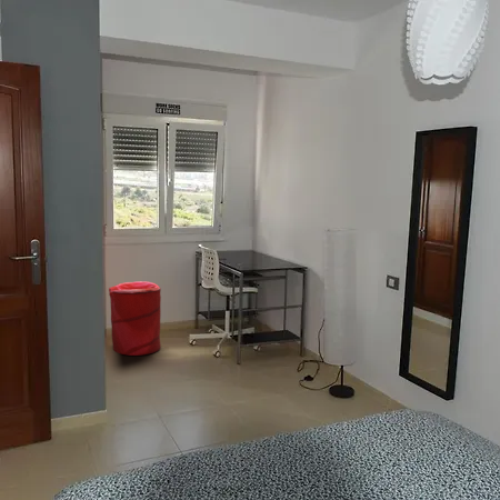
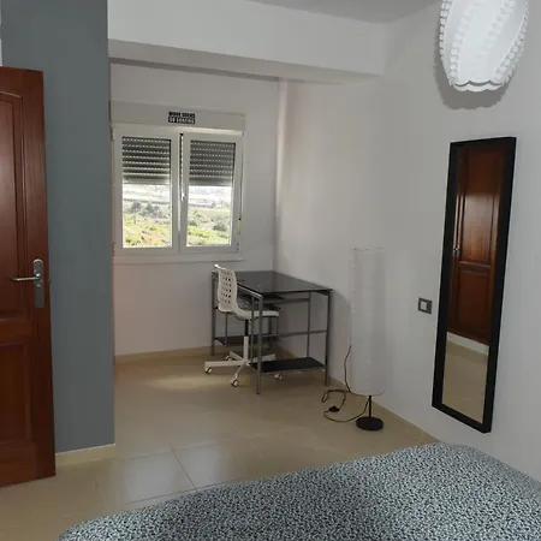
- laundry hamper (134, 317)
